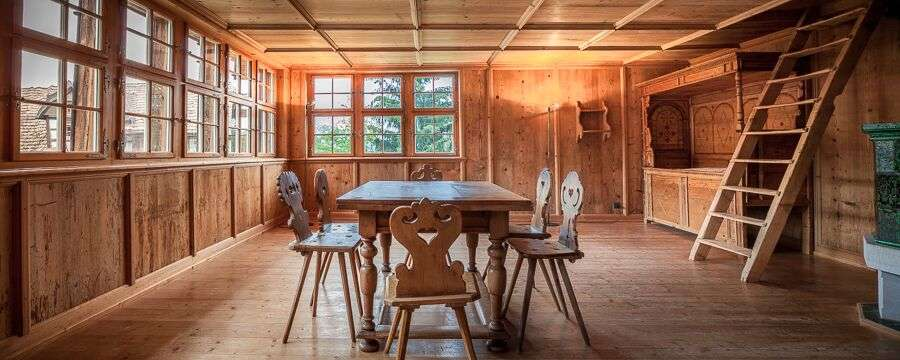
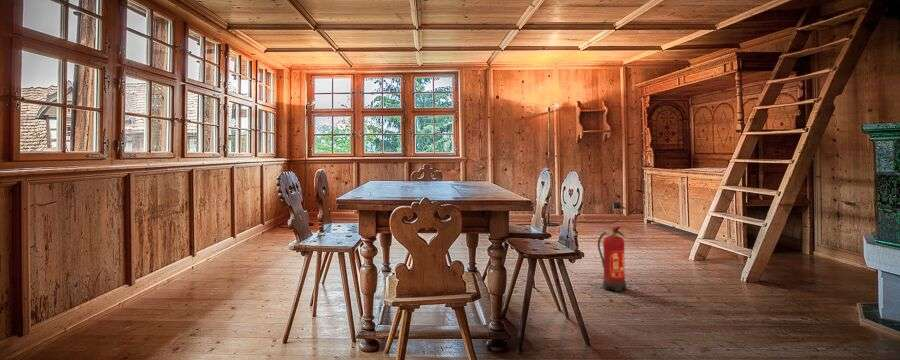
+ fire extinguisher (613, 256)
